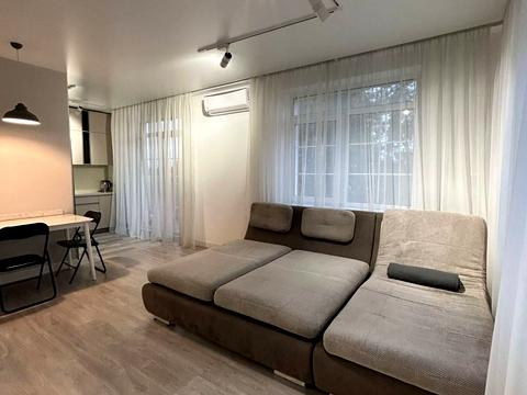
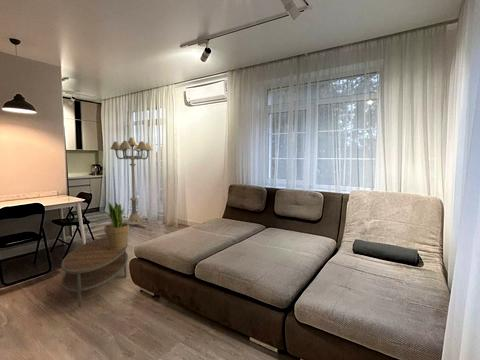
+ floor lamp (133, 181)
+ coffee table (98, 264)
+ potted plant (114, 224)
